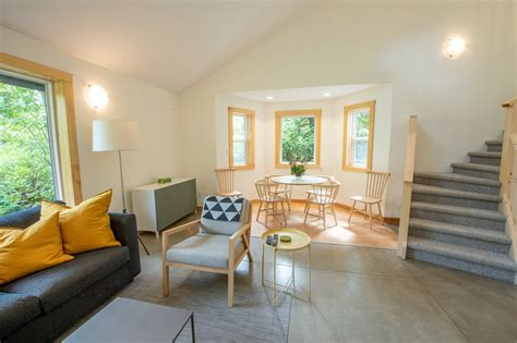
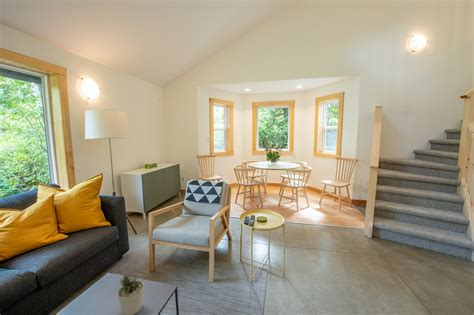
+ potted plant (131, 291)
